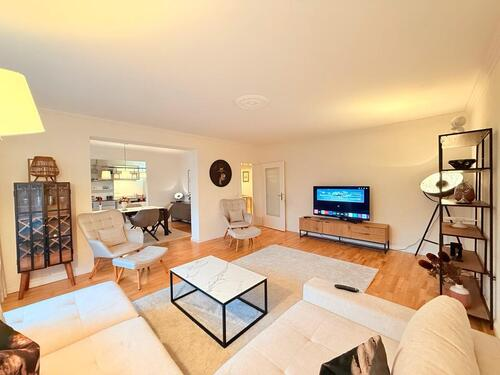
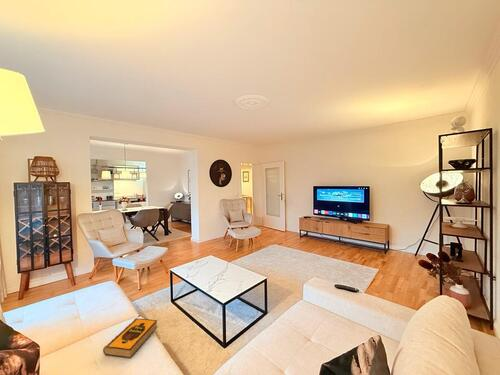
+ hardback book (132, 336)
